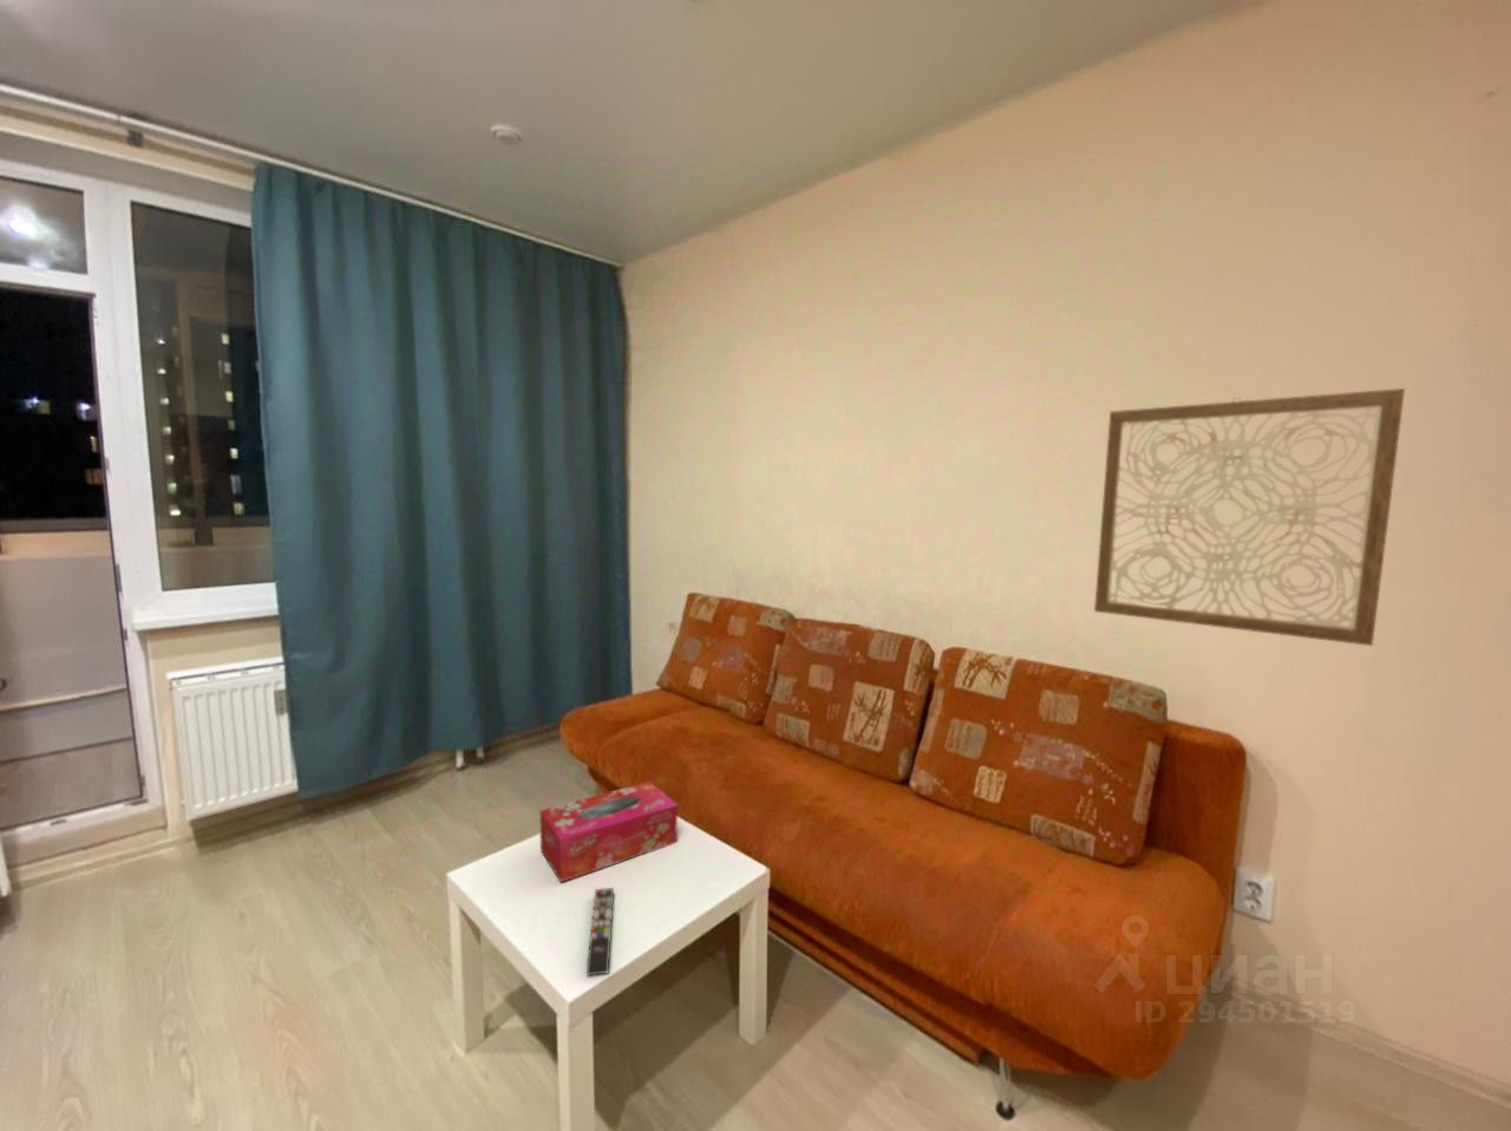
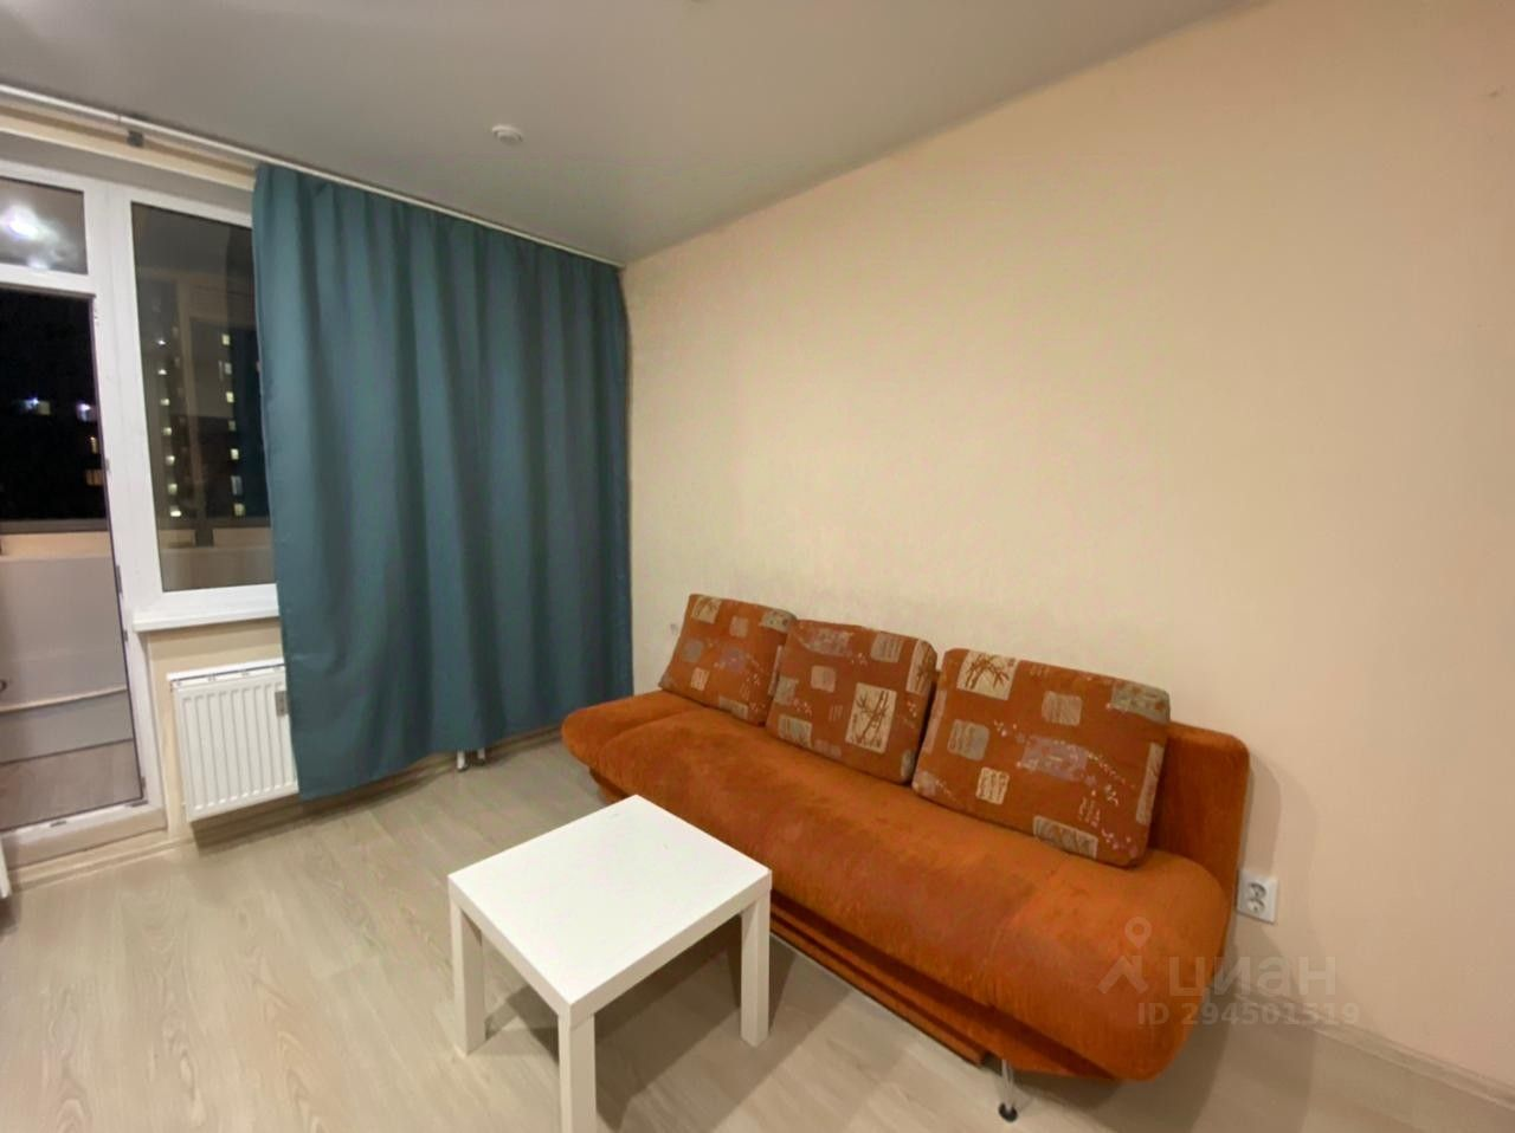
- wall art (1231, 523)
- tissue box (609, 827)
- remote control (601, 927)
